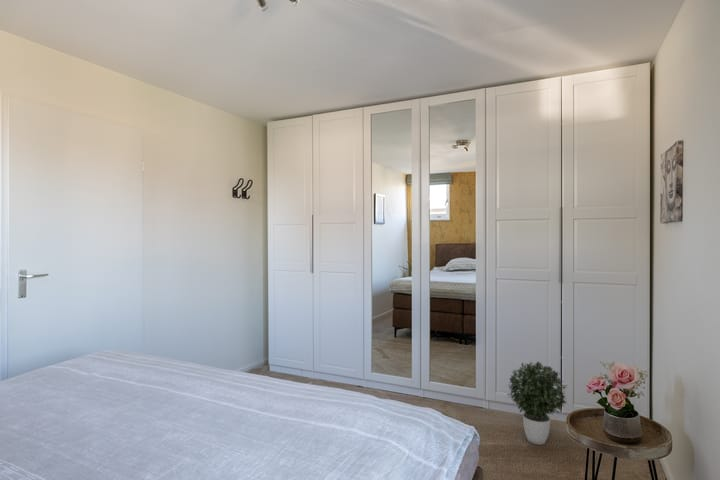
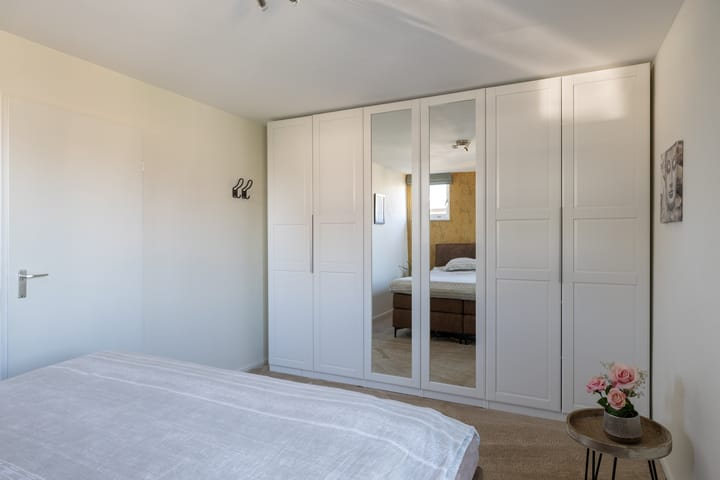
- potted plant (536, 402)
